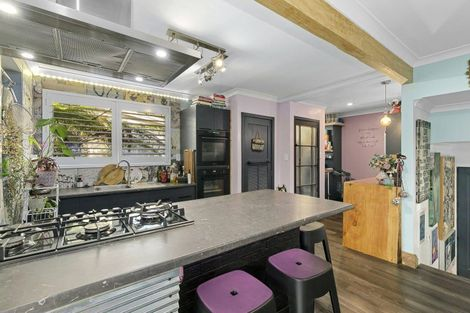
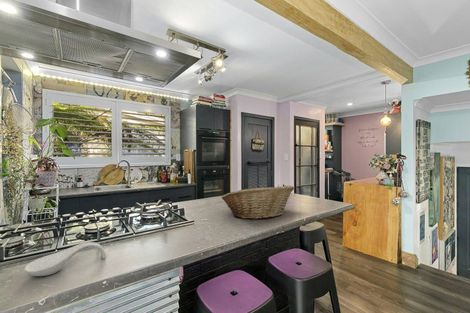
+ fruit basket (258, 198)
+ spoon rest (68, 256)
